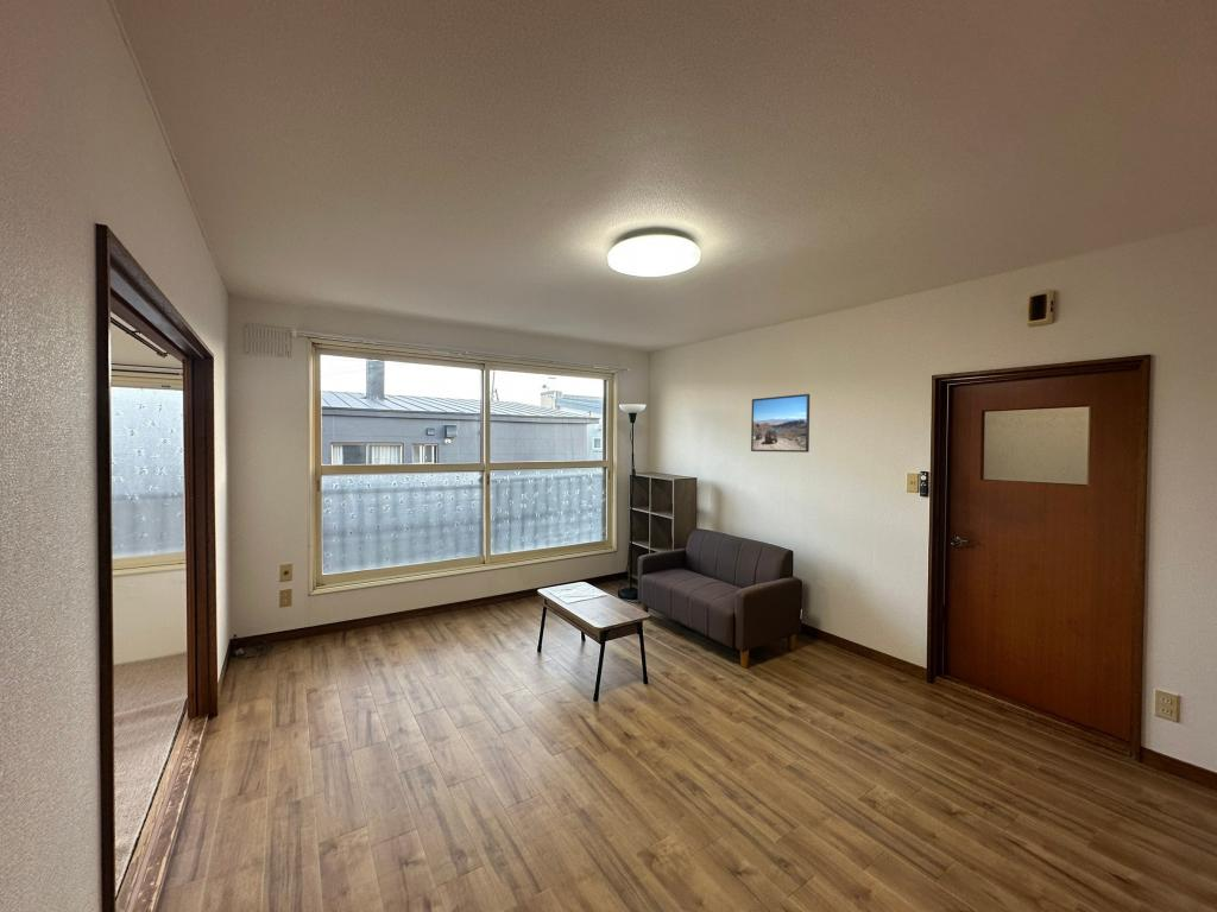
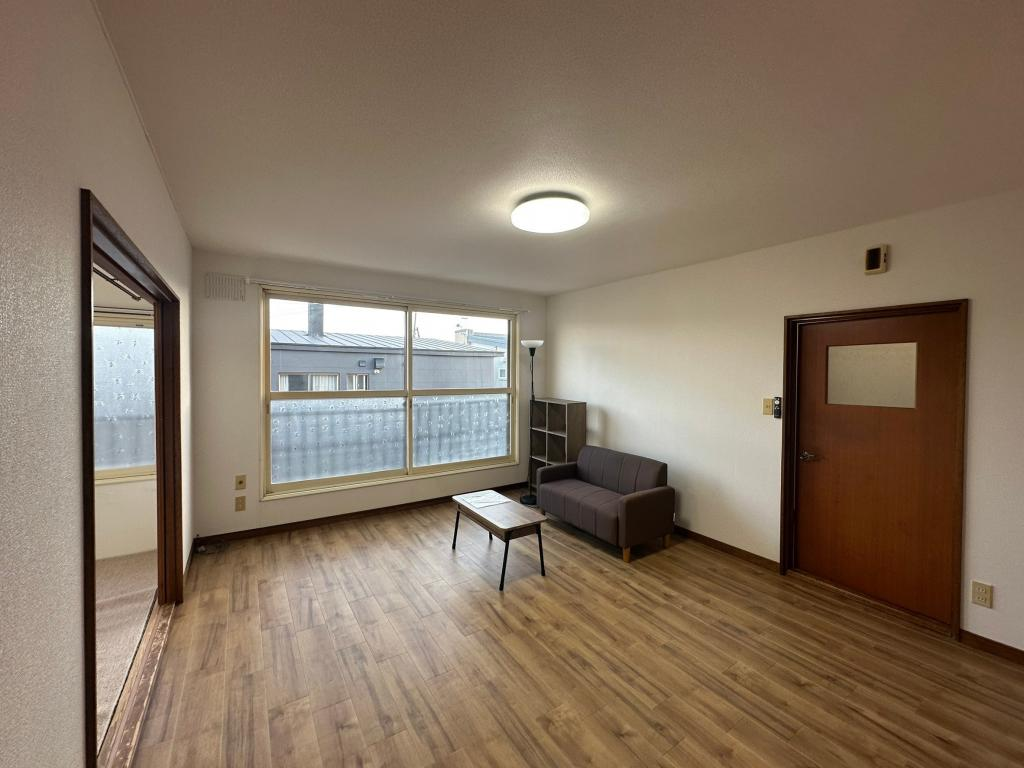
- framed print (778, 424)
